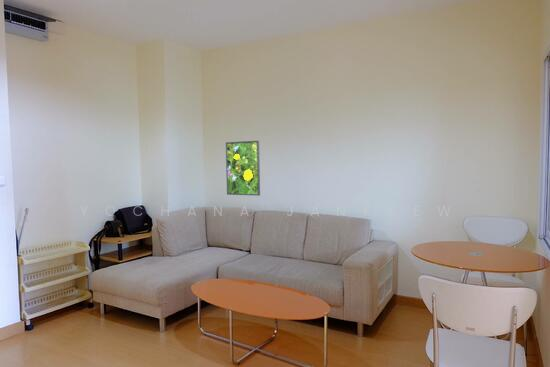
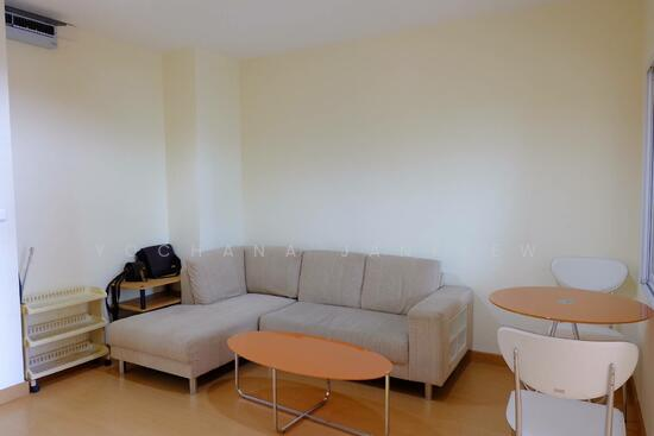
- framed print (242, 168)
